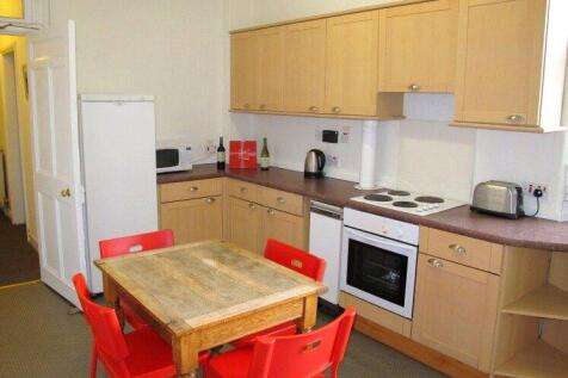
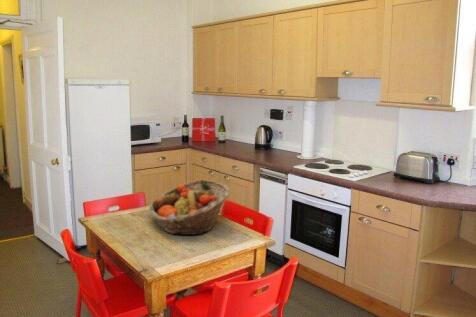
+ fruit basket (189, 205)
